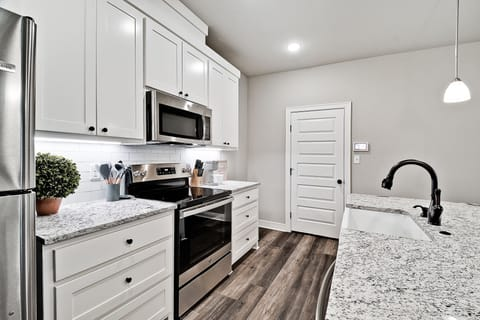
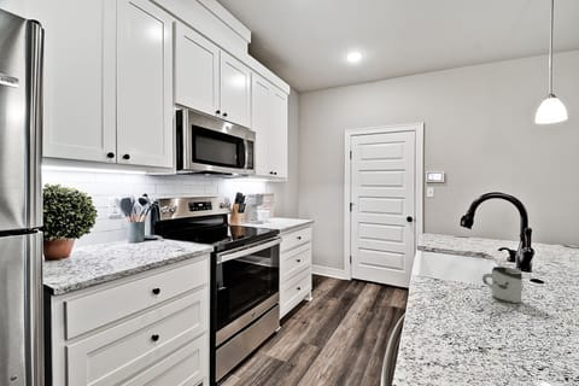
+ cup (501, 282)
